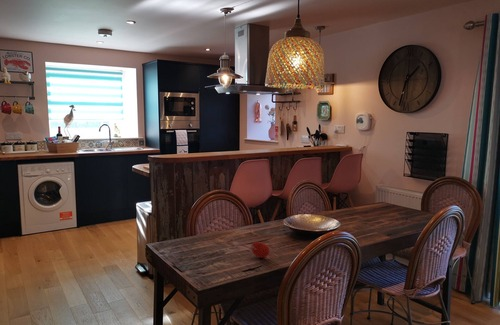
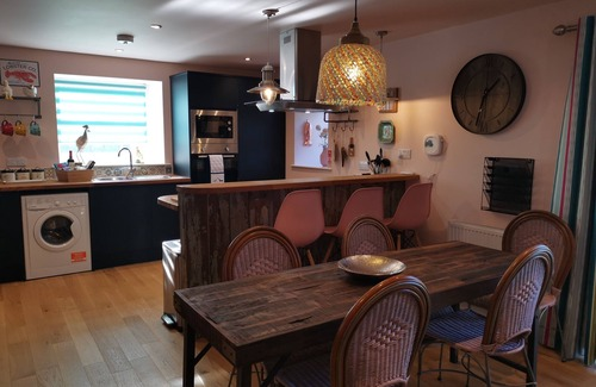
- fruit (260, 249)
